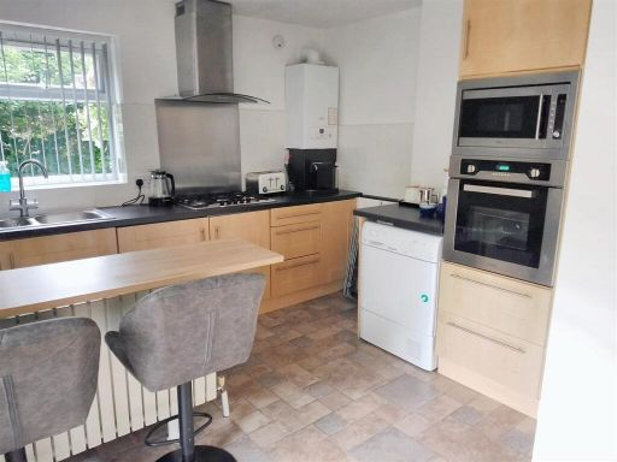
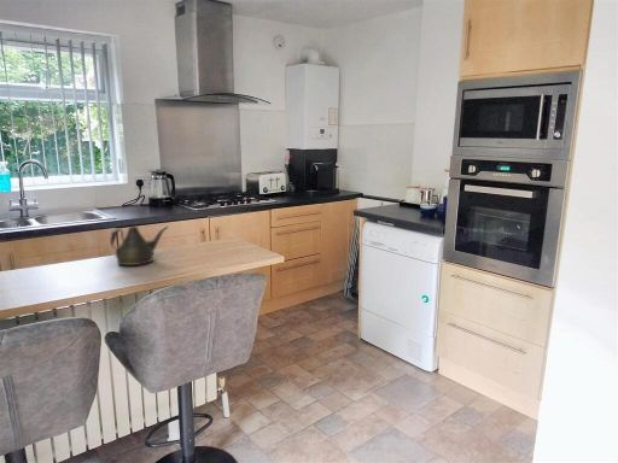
+ teapot (141, 244)
